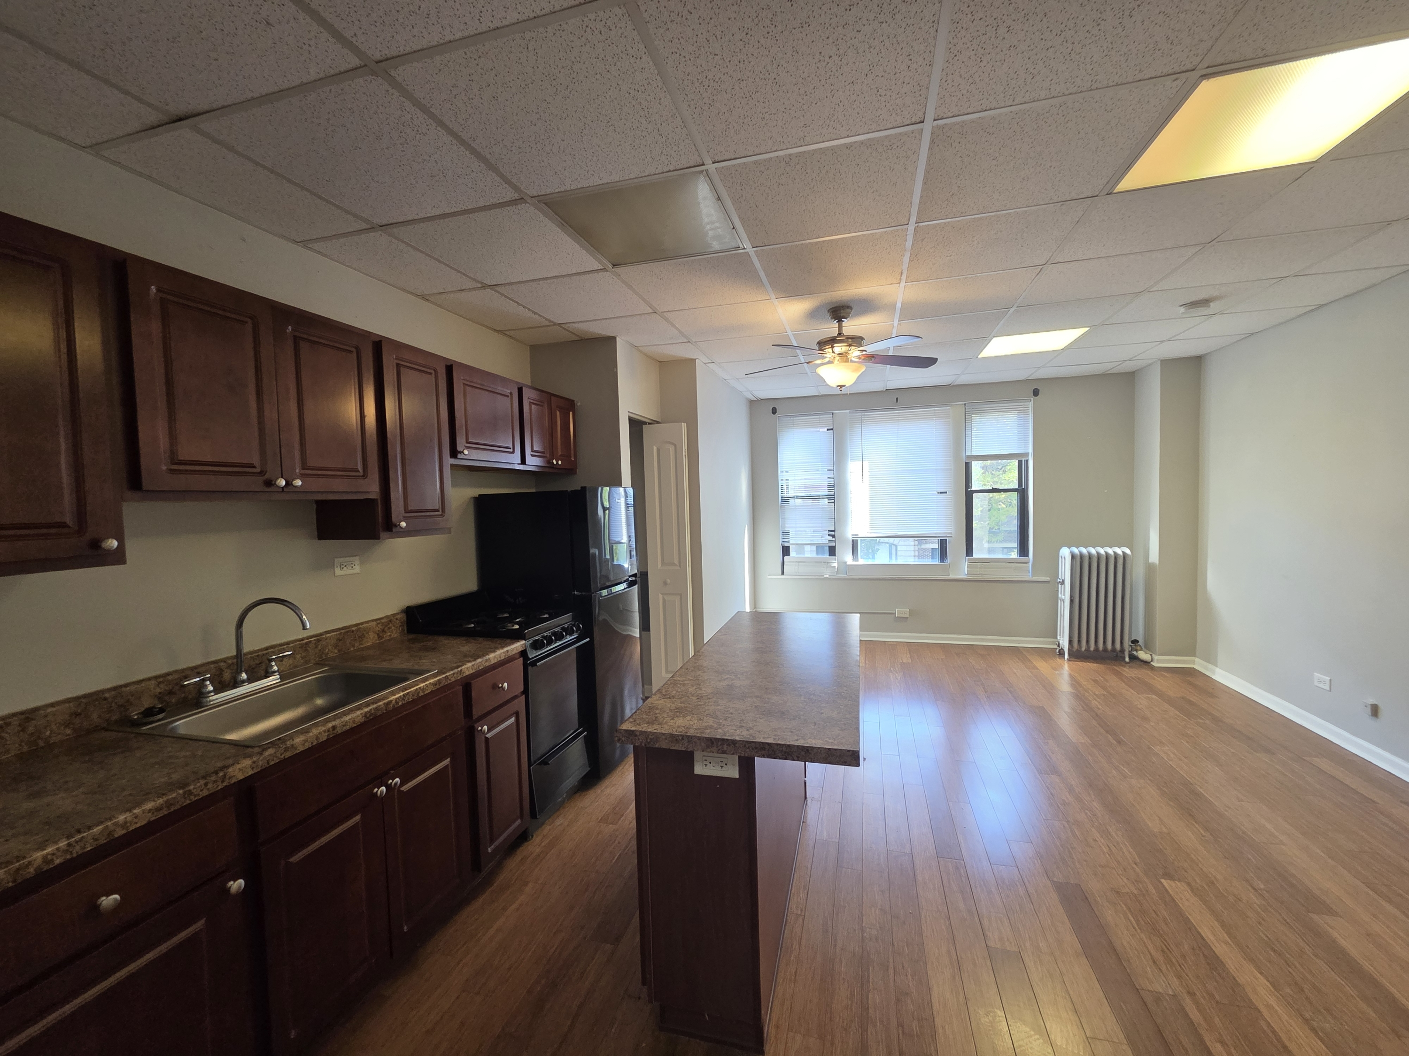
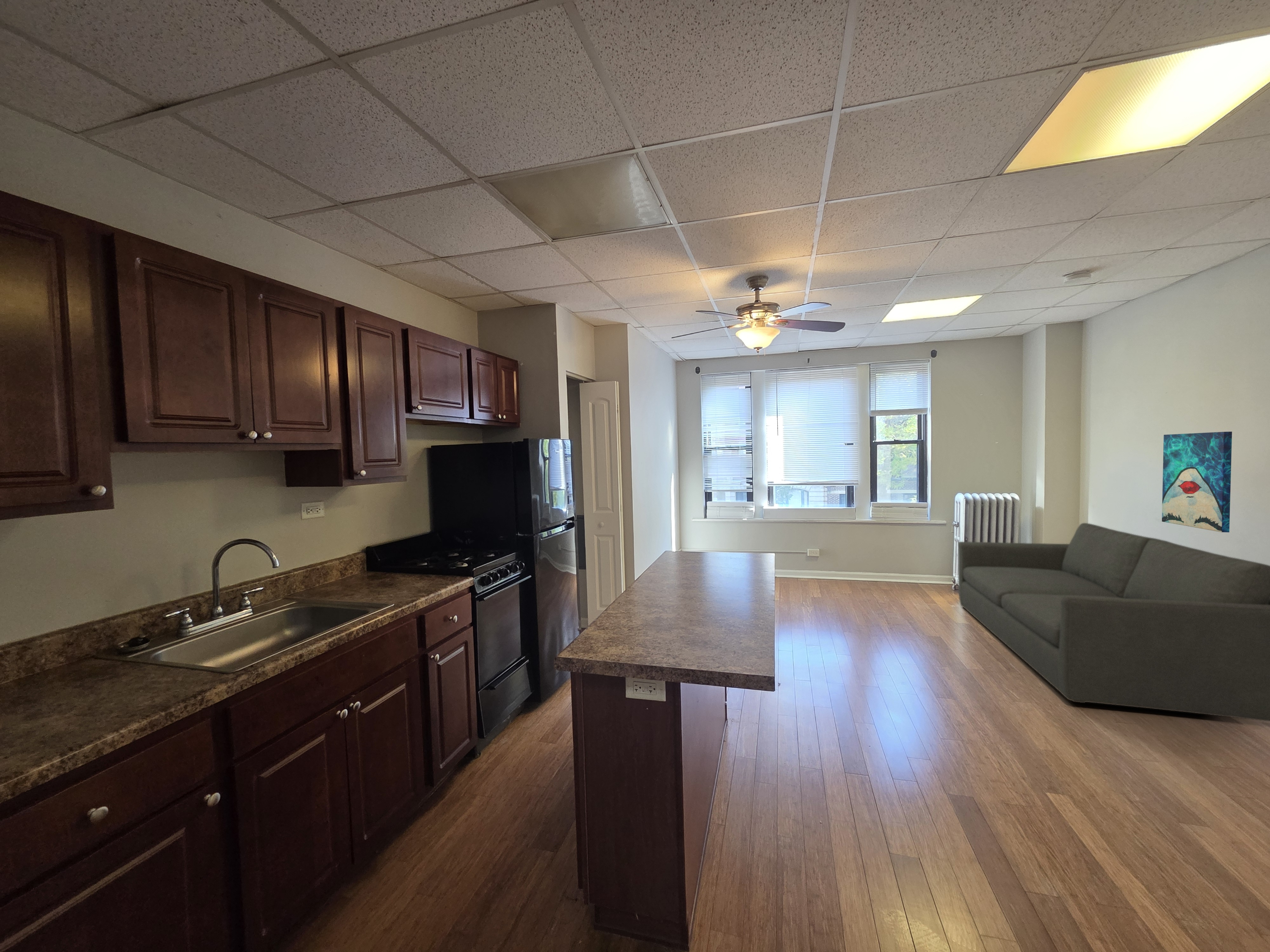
+ wall art (1194, 480)
+ sofa (1086, 594)
